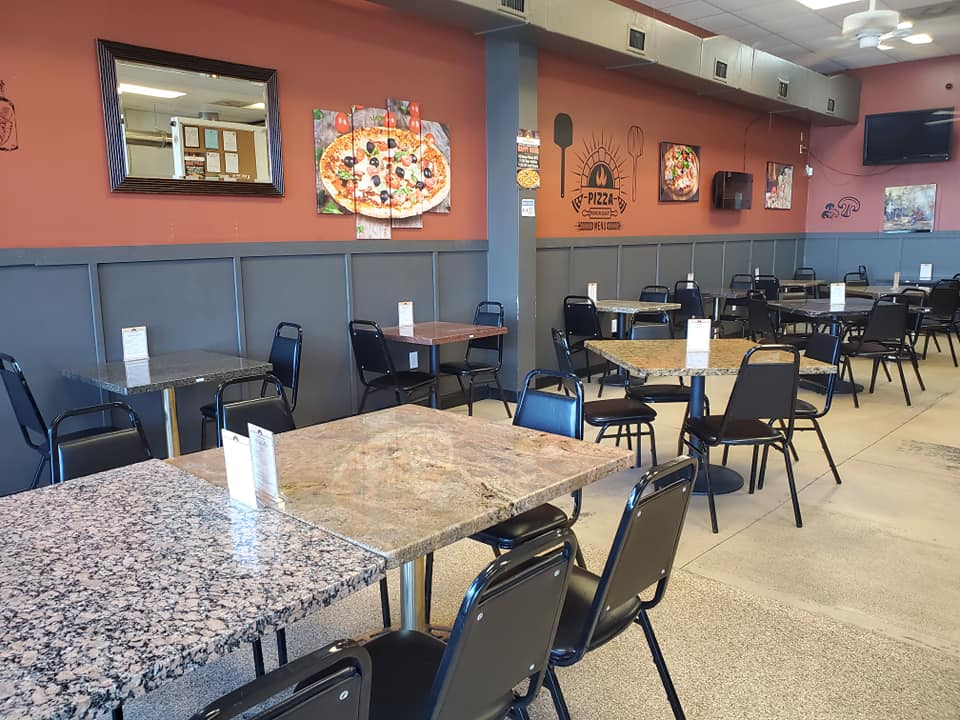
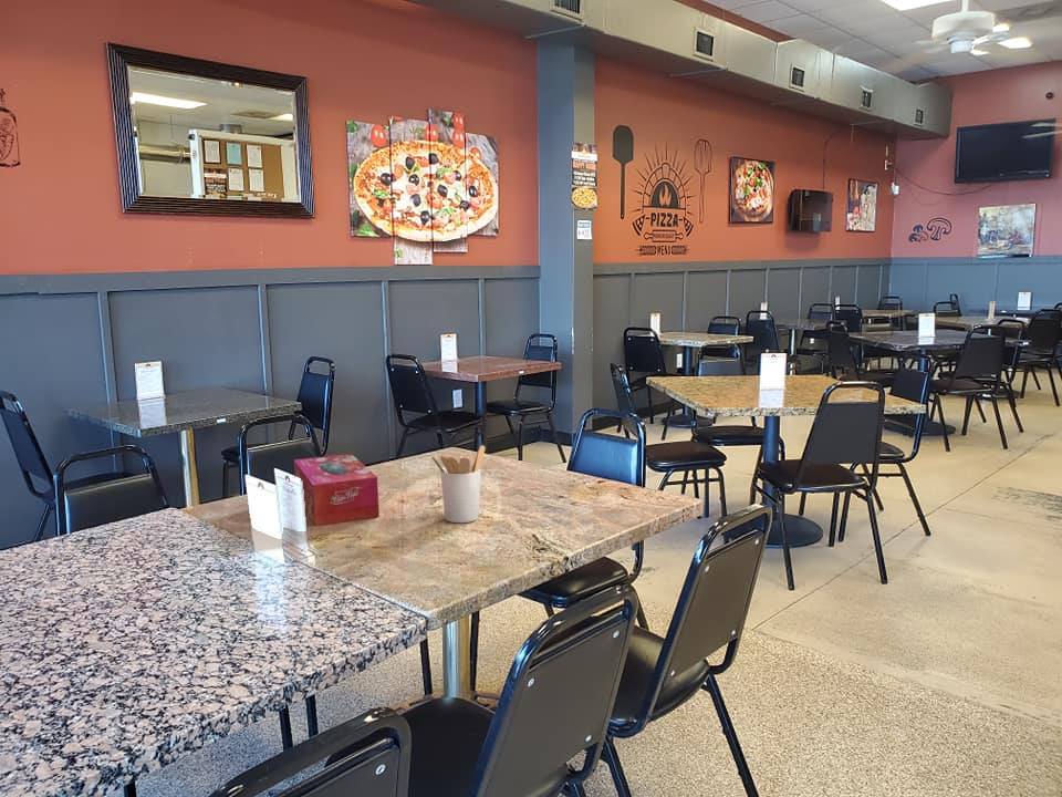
+ utensil holder (459, 484)
+ tissue box (334, 487)
